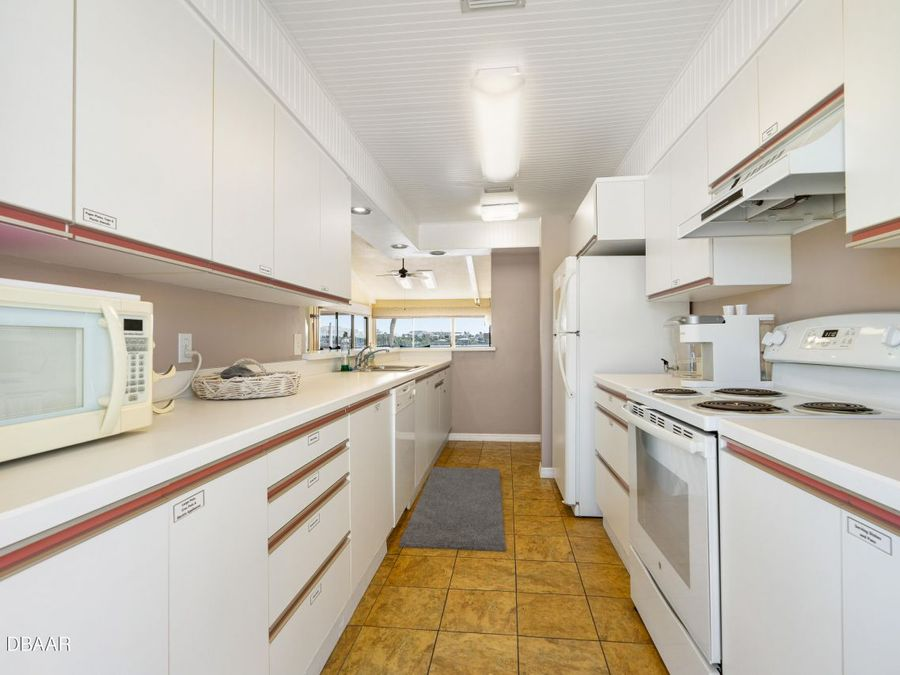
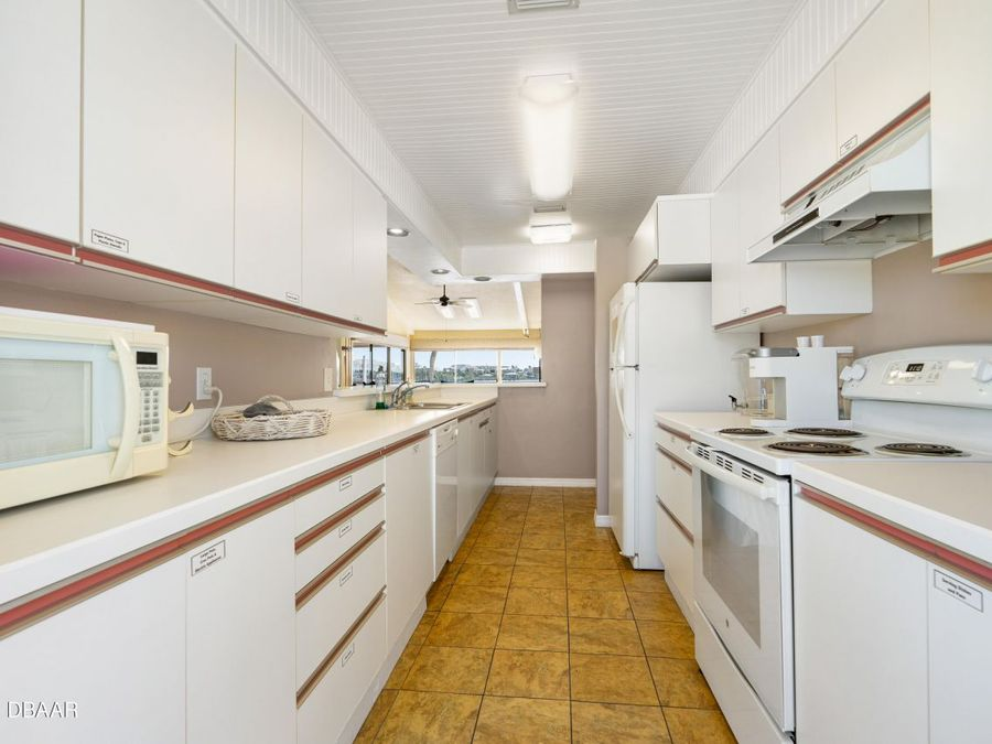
- rug (460, 499)
